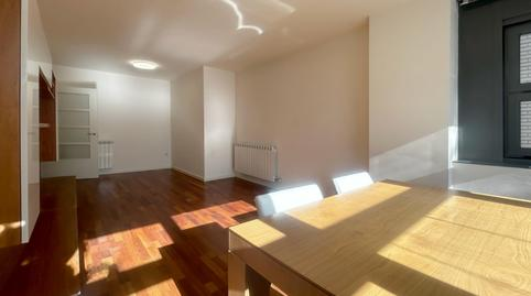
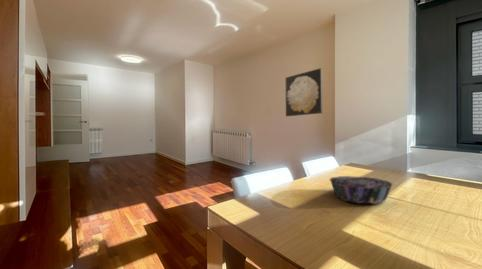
+ wall art (302, 94)
+ decorative bowl (359, 189)
